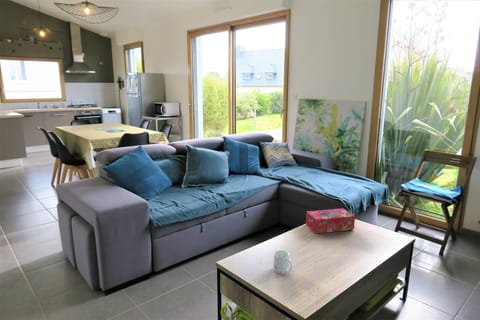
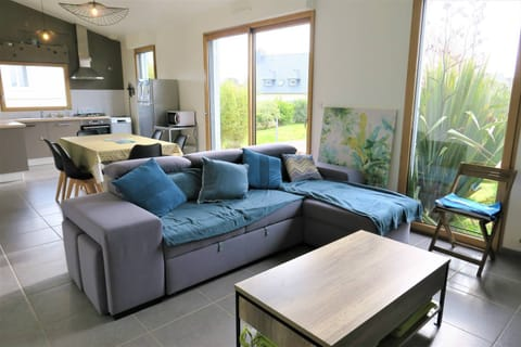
- tissue box (329, 220)
- mug (283, 263)
